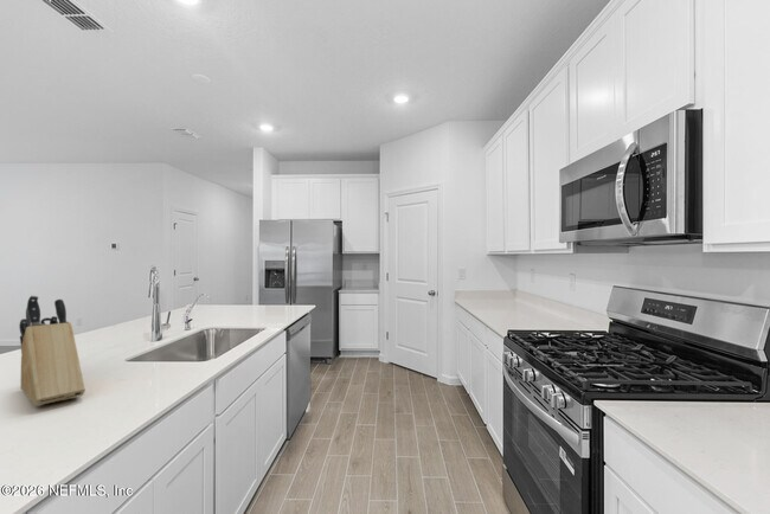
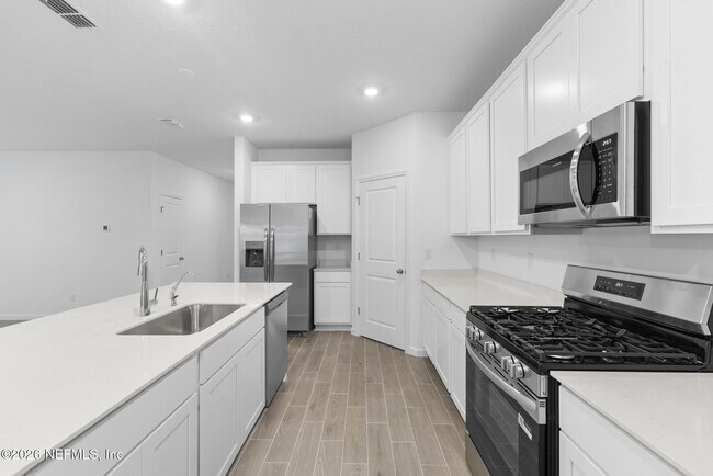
- knife block (49, 343)
